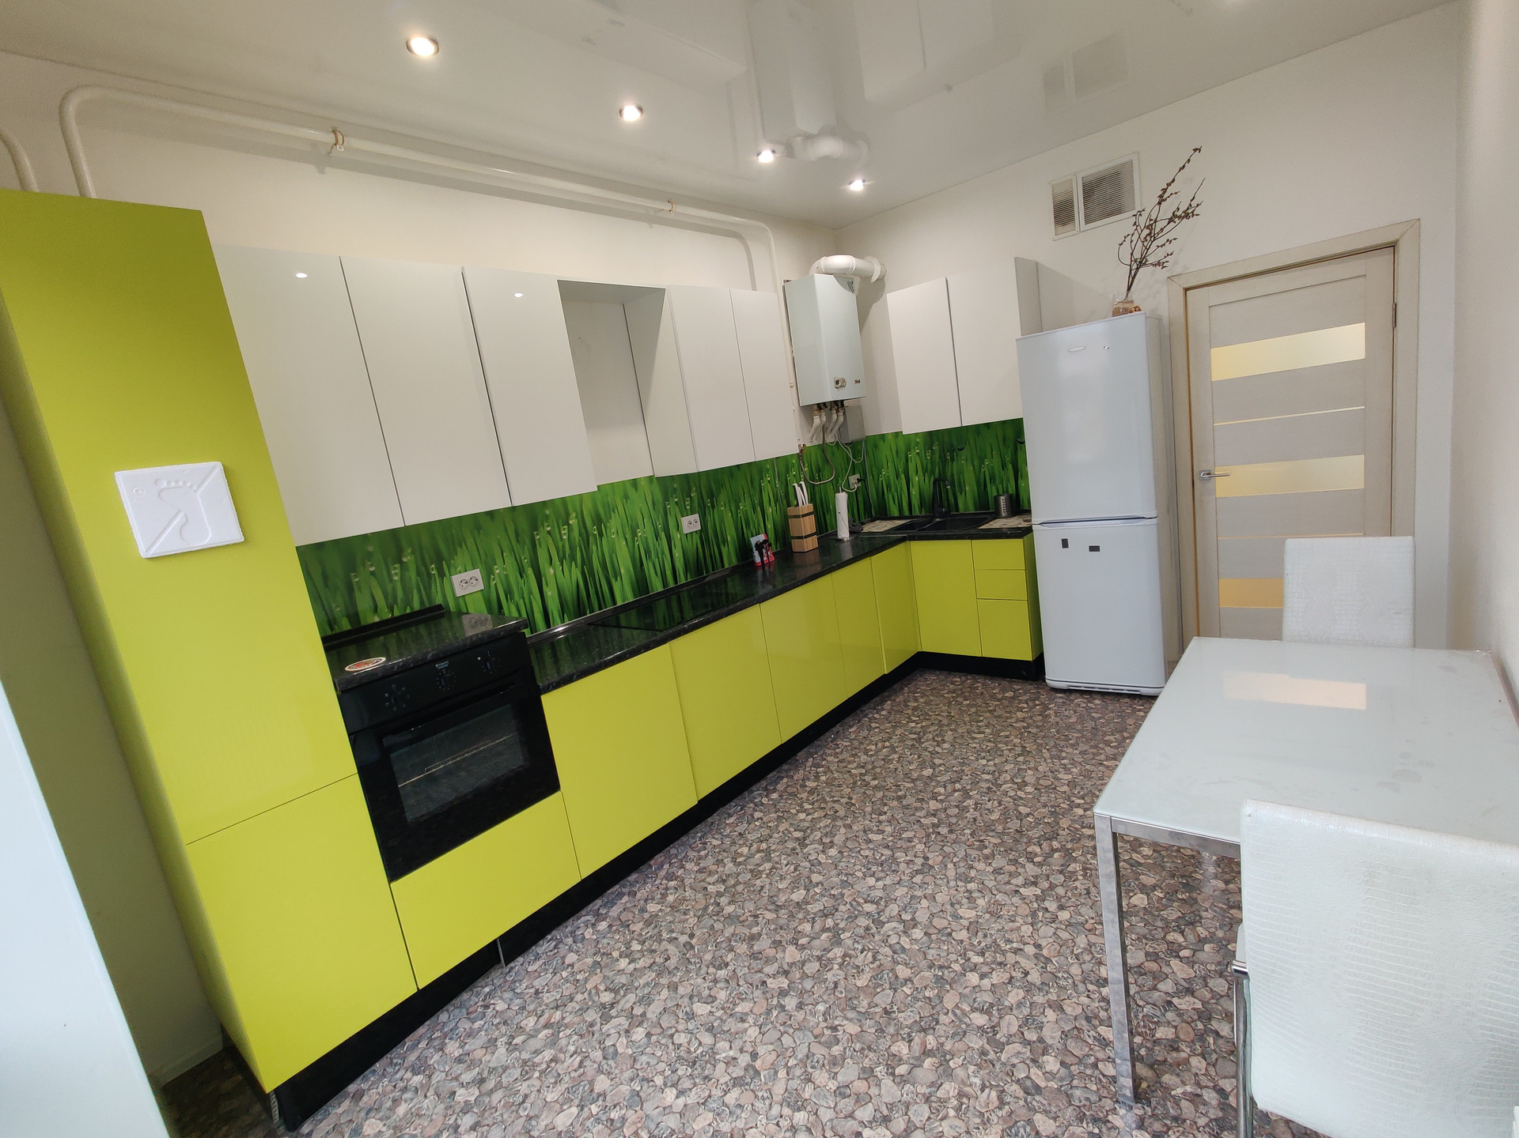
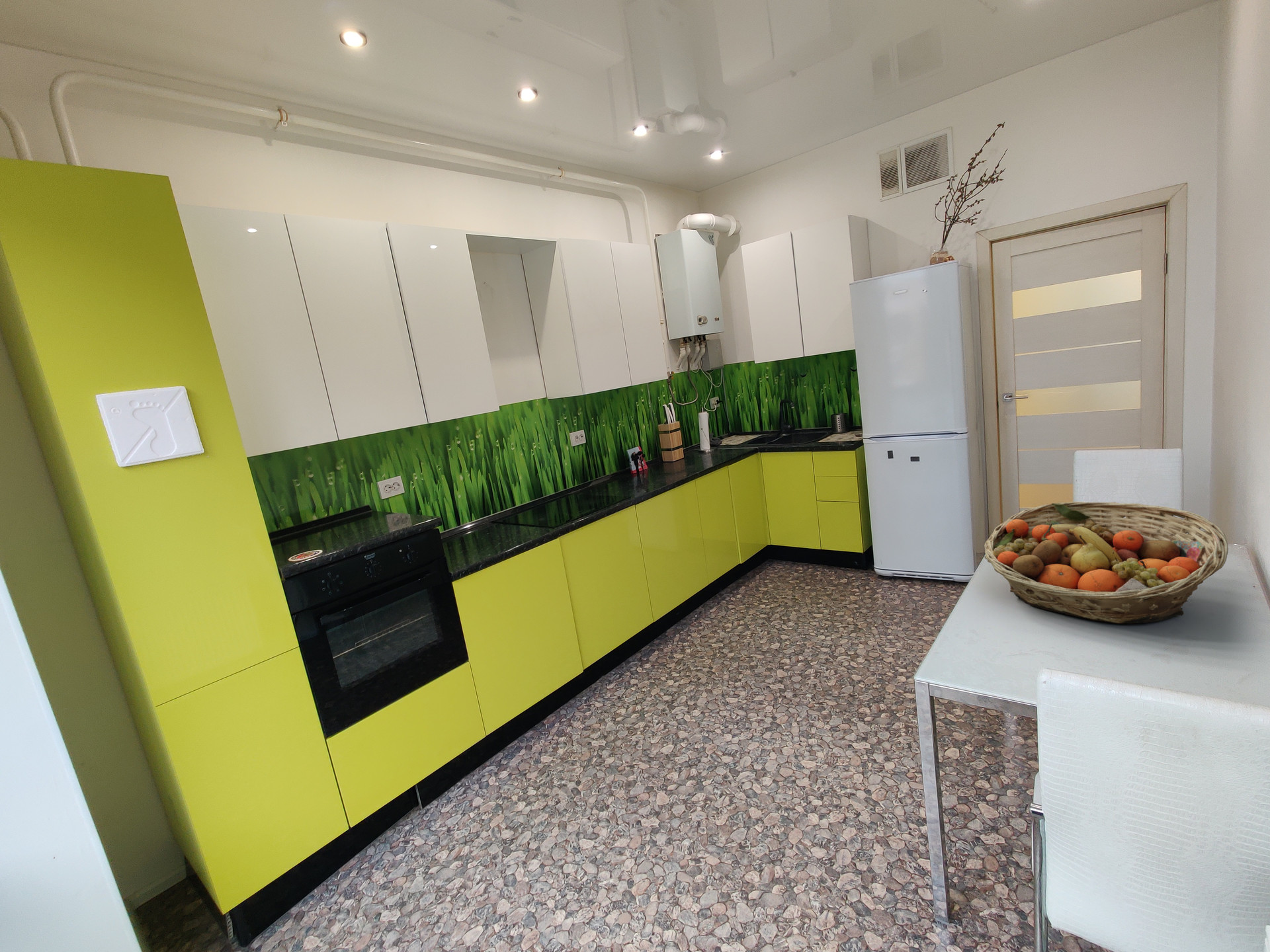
+ fruit basket (1092, 557)
